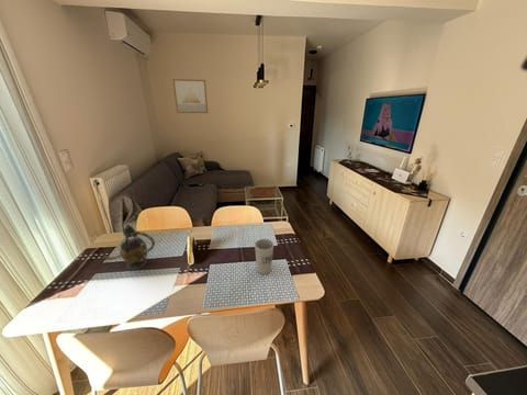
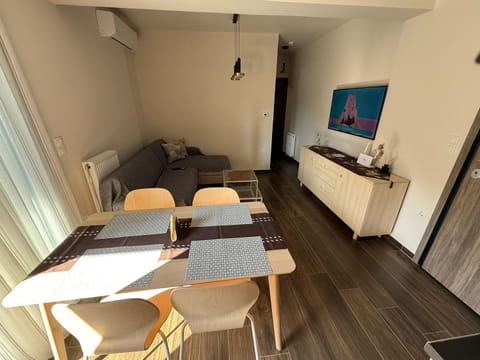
- teapot (124, 245)
- cup (264, 257)
- wall art (190, 97)
